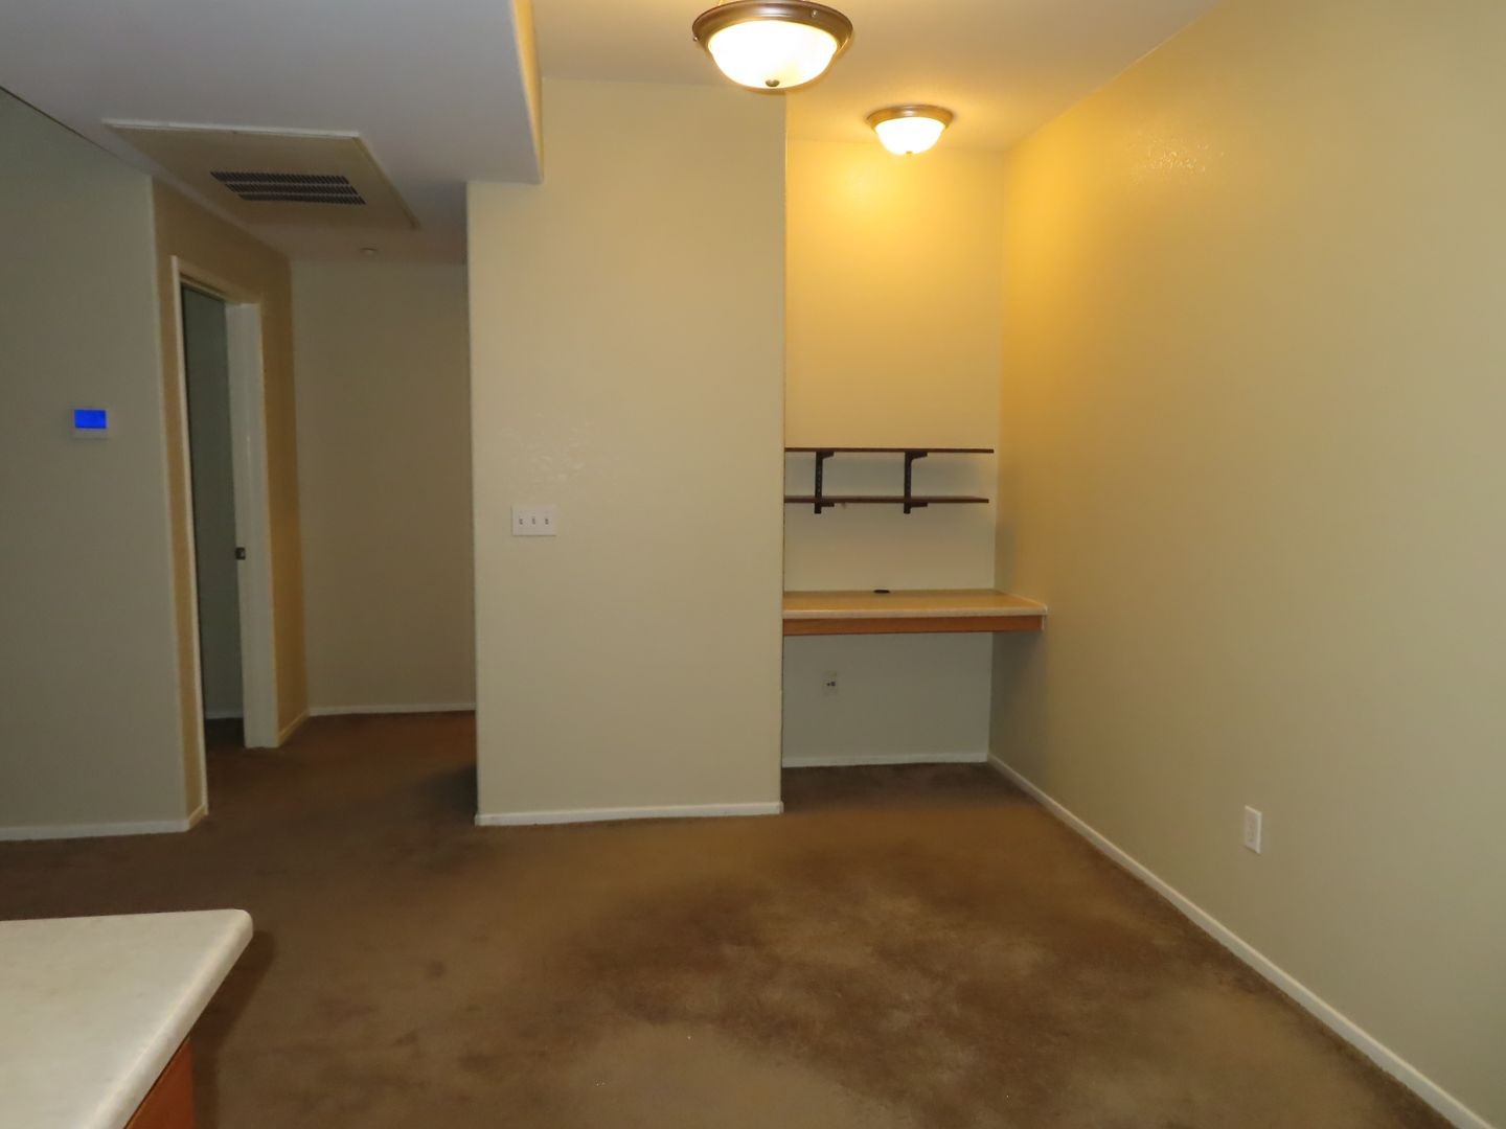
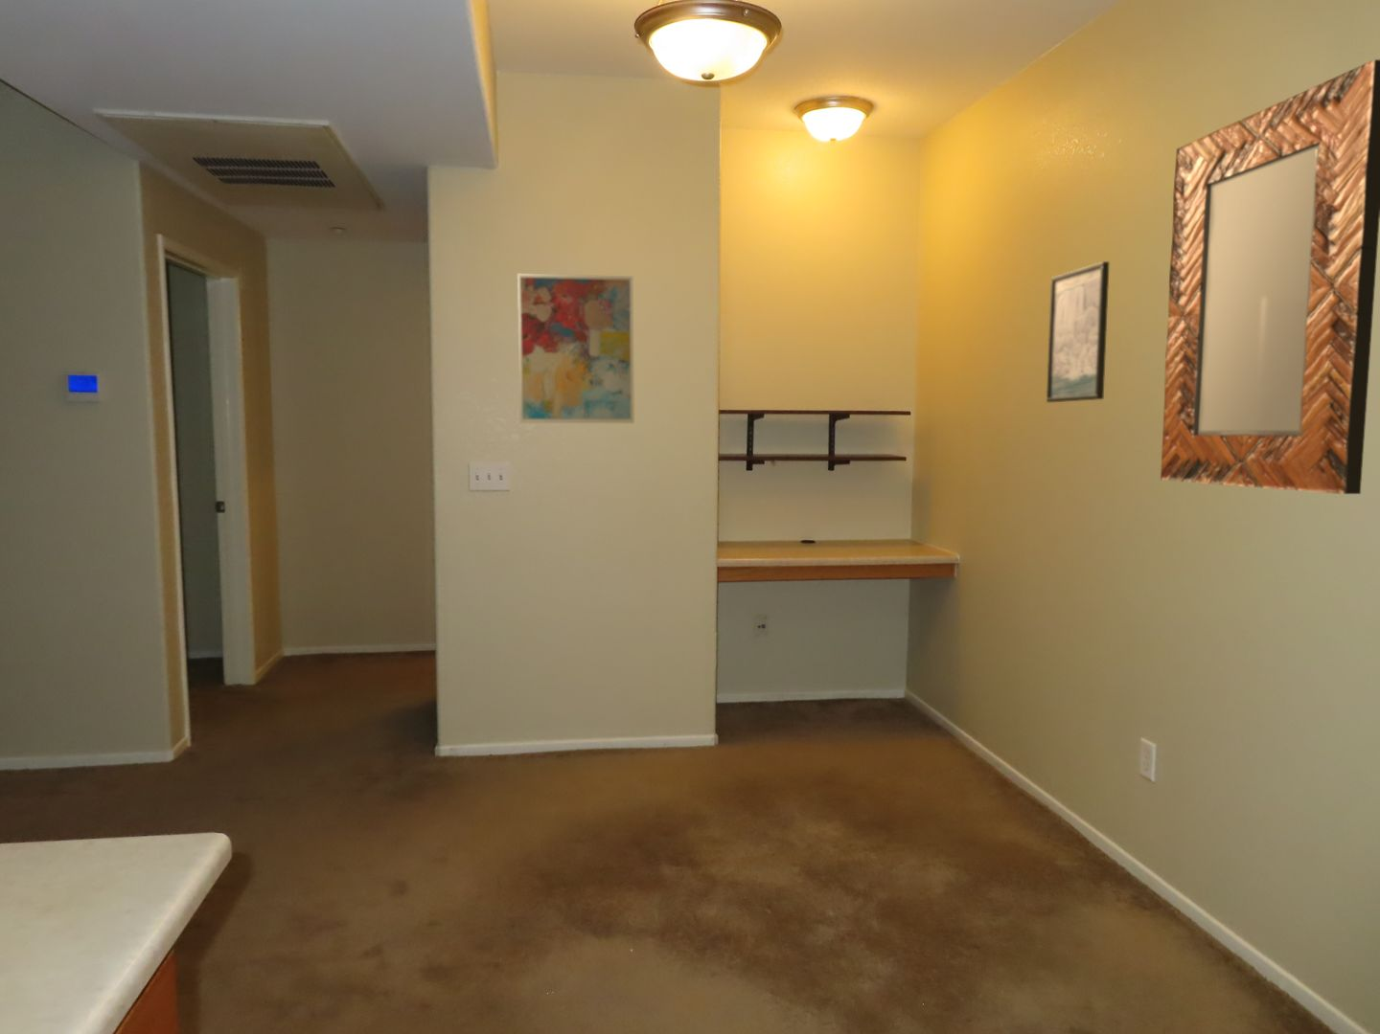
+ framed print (1076, 336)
+ wall art (576, 350)
+ home mirror (1256, 302)
